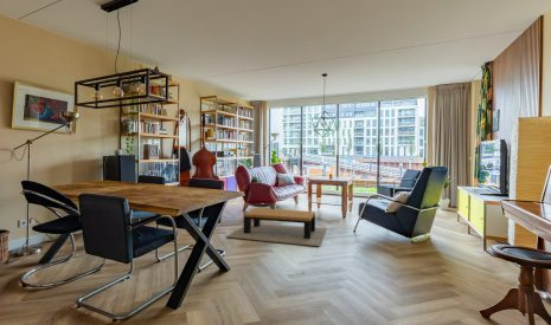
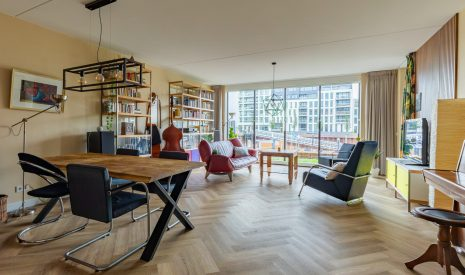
- coffee table (280, 220)
